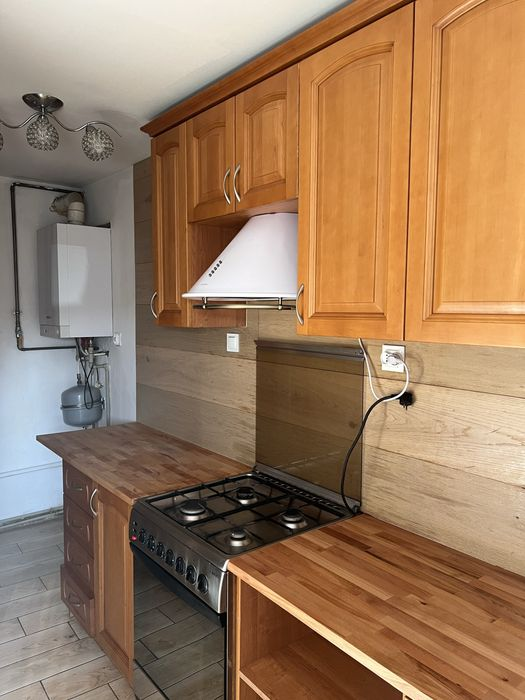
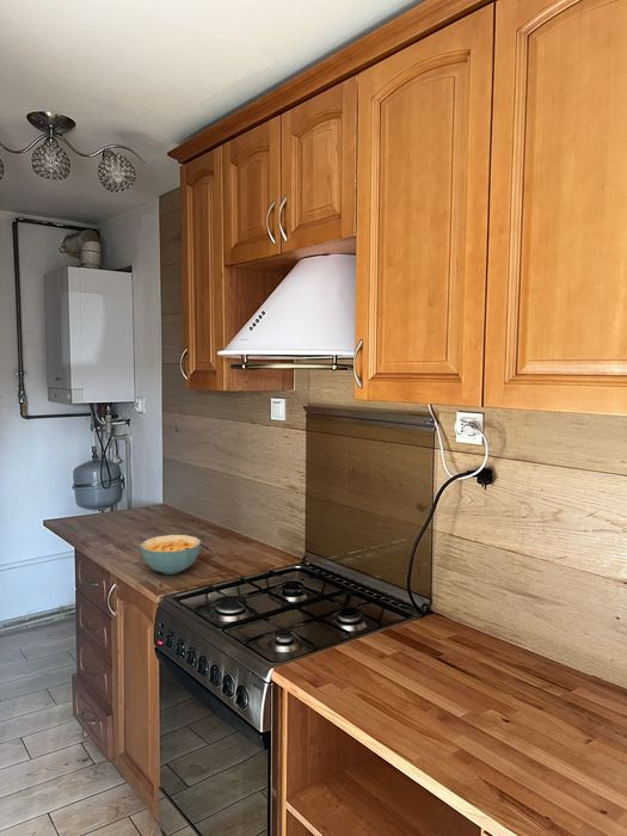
+ cereal bowl (171, 557)
